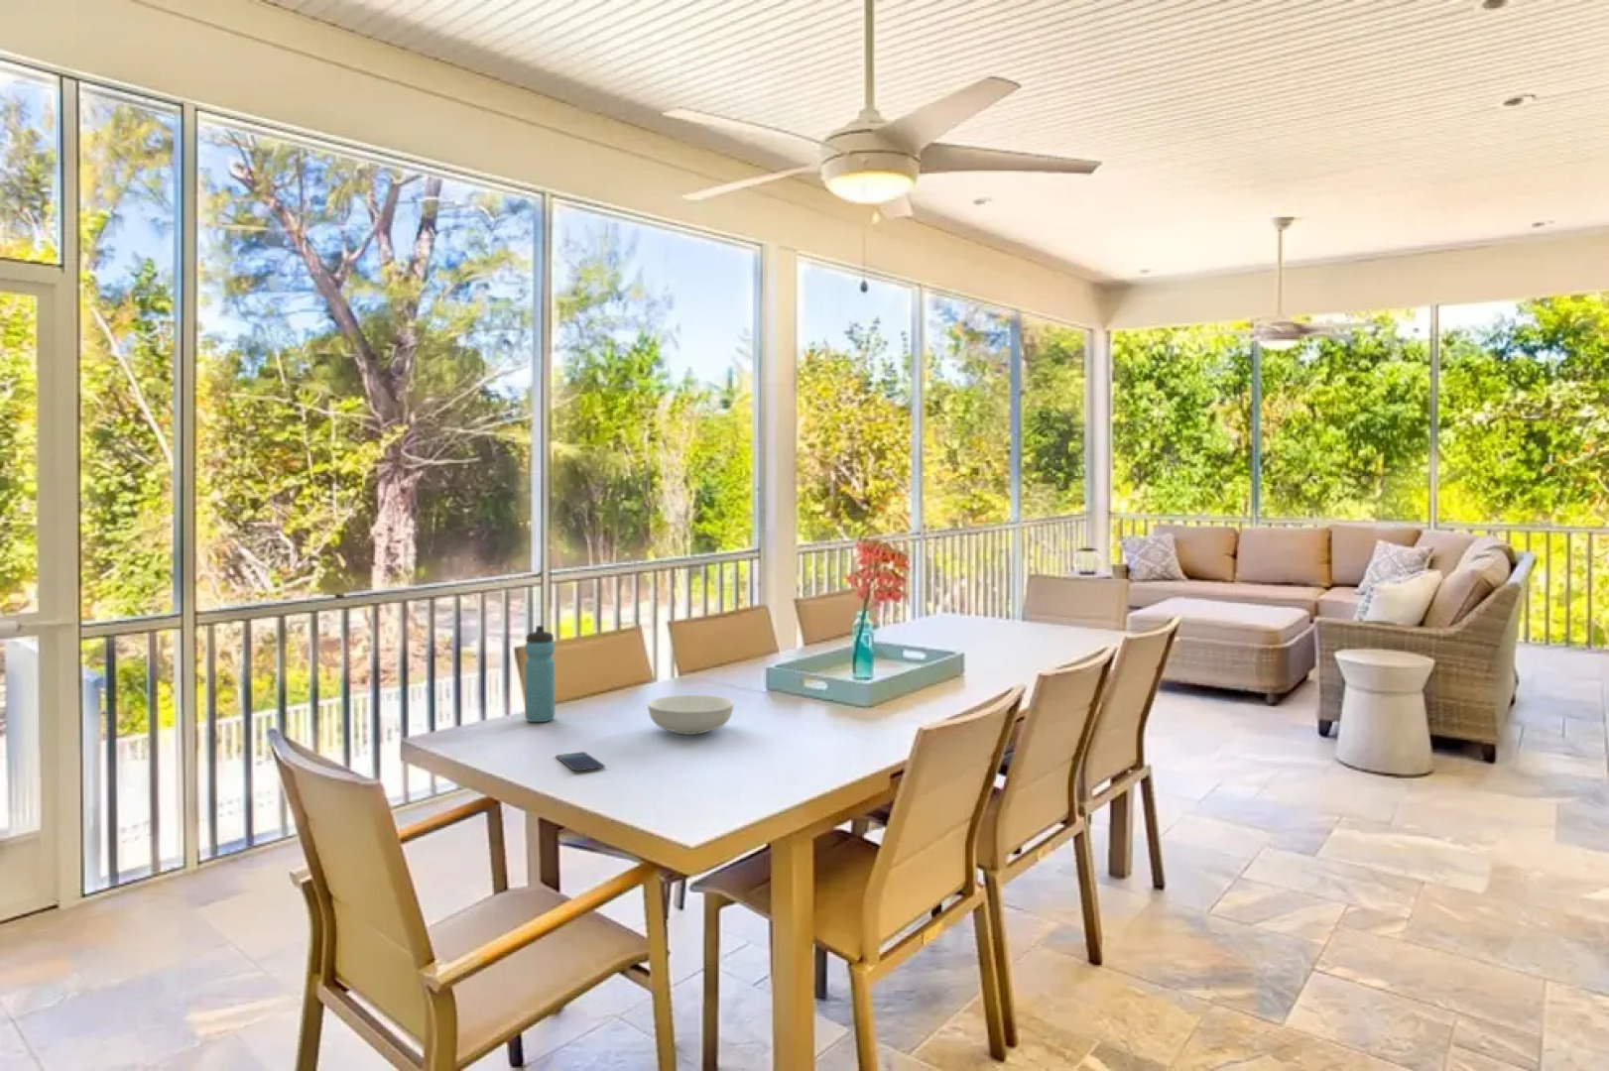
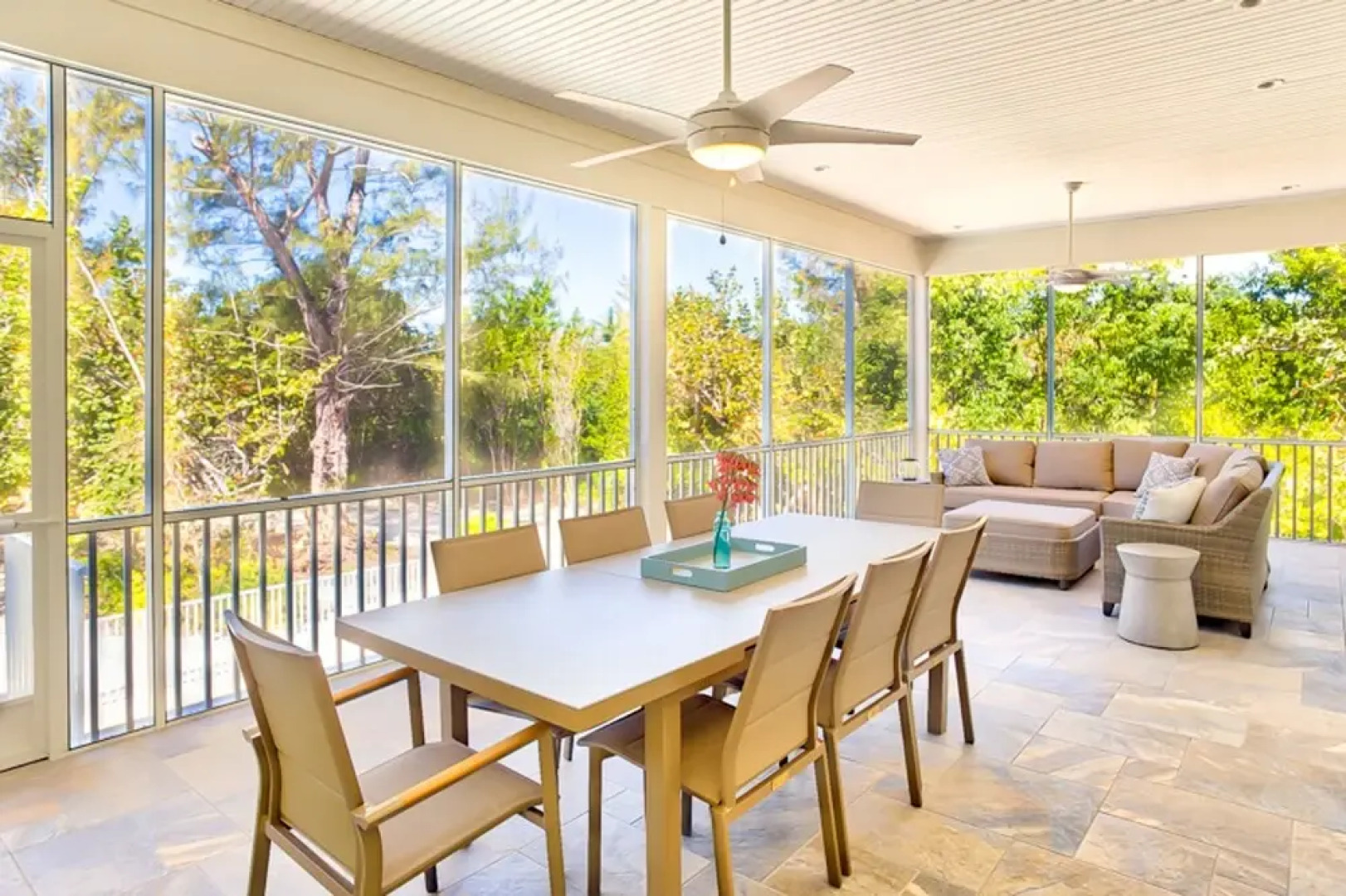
- smartphone (580, 760)
- water bottle (539, 672)
- serving bowl (691, 716)
